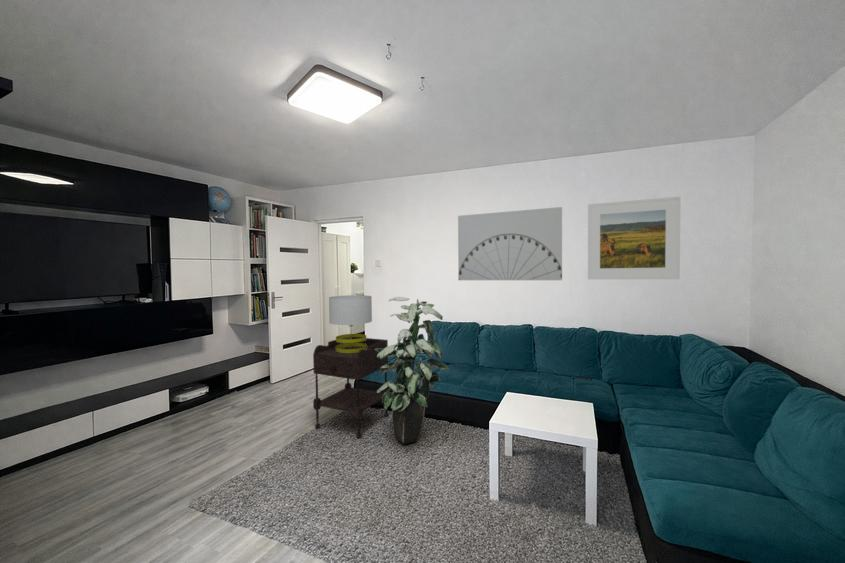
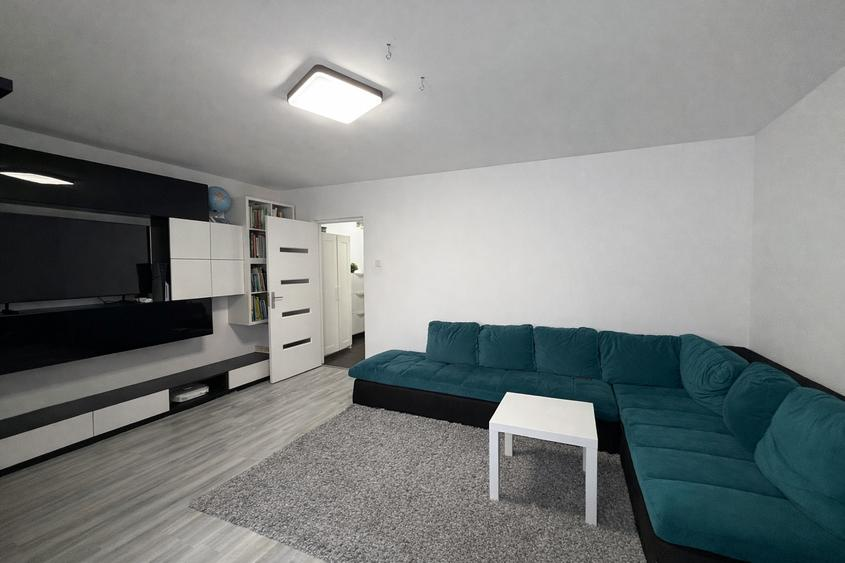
- table lamp (350, 323)
- indoor plant (408, 367)
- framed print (631, 240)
- wall art (507, 246)
- side table (350, 383)
